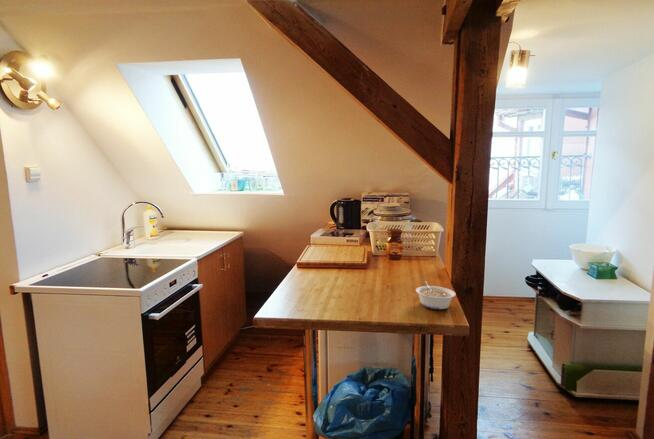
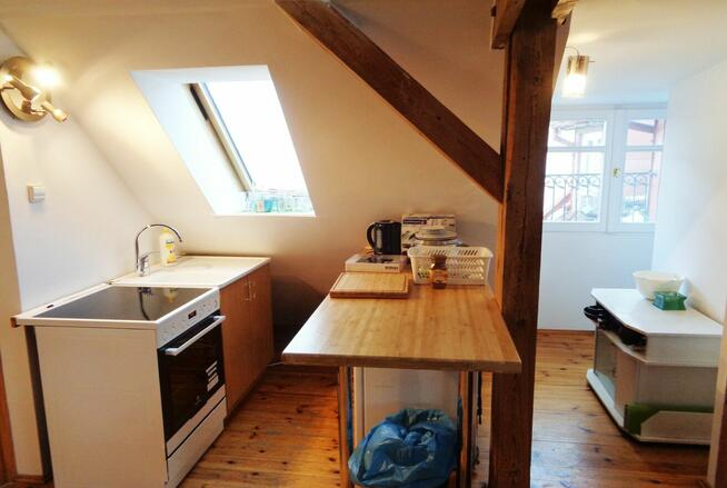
- legume (433, 296)
